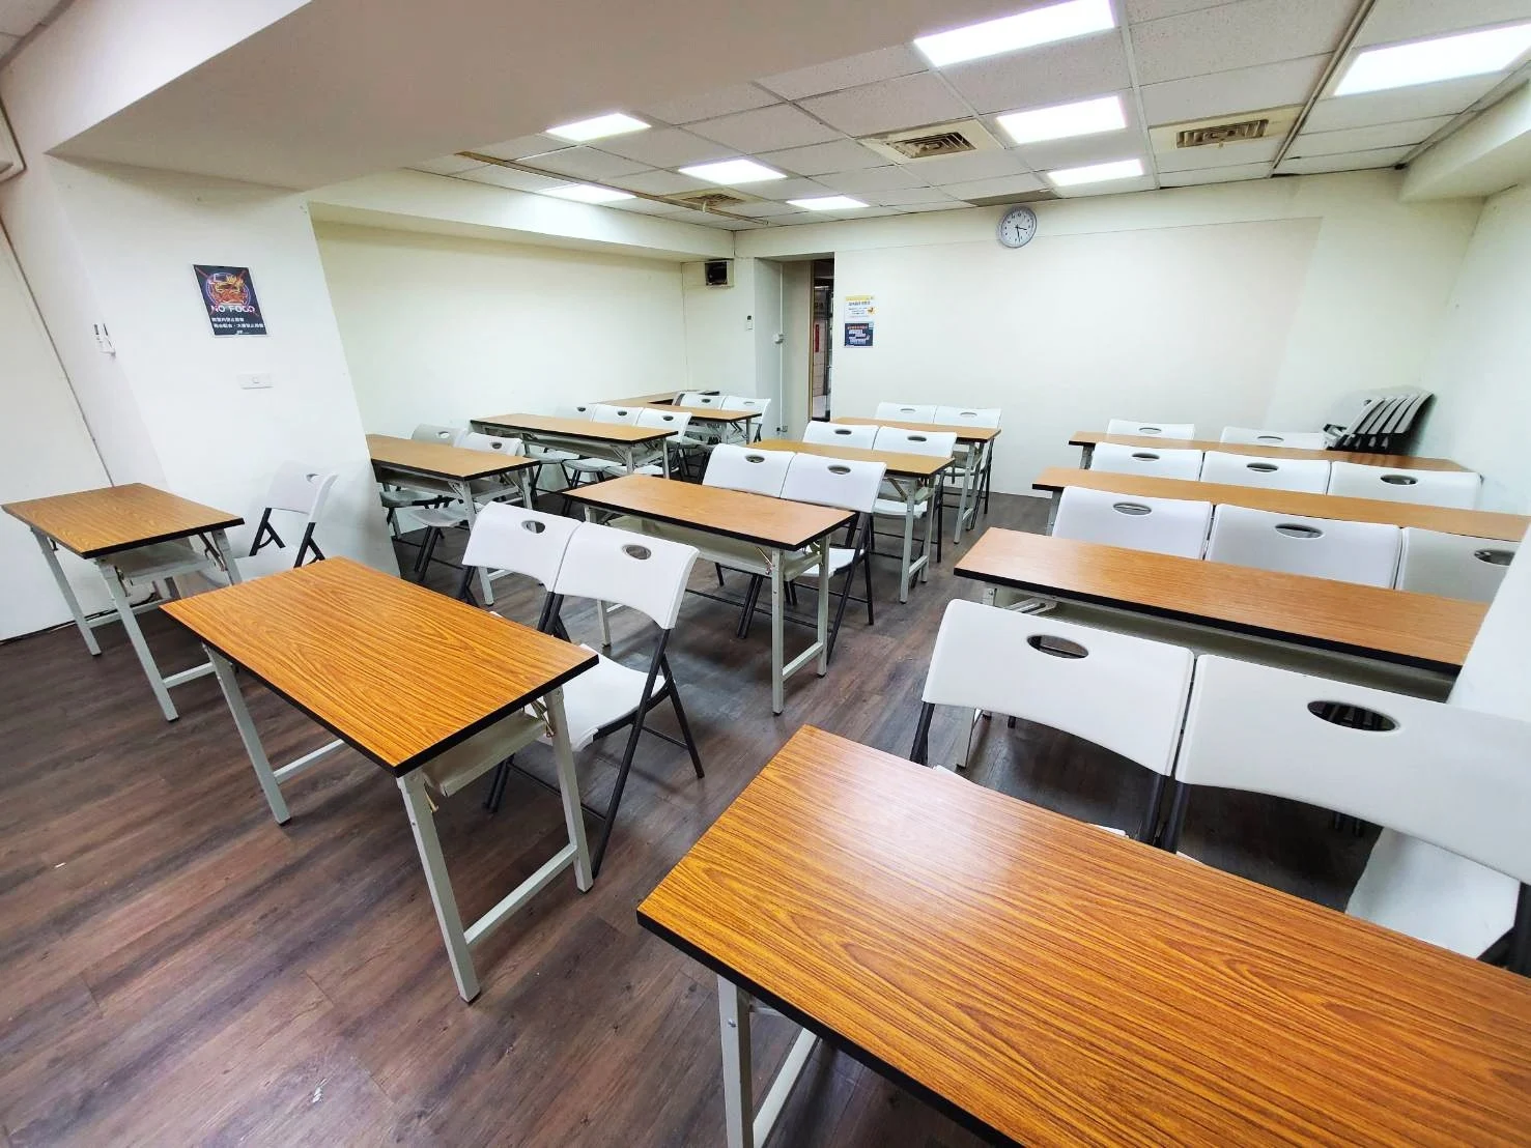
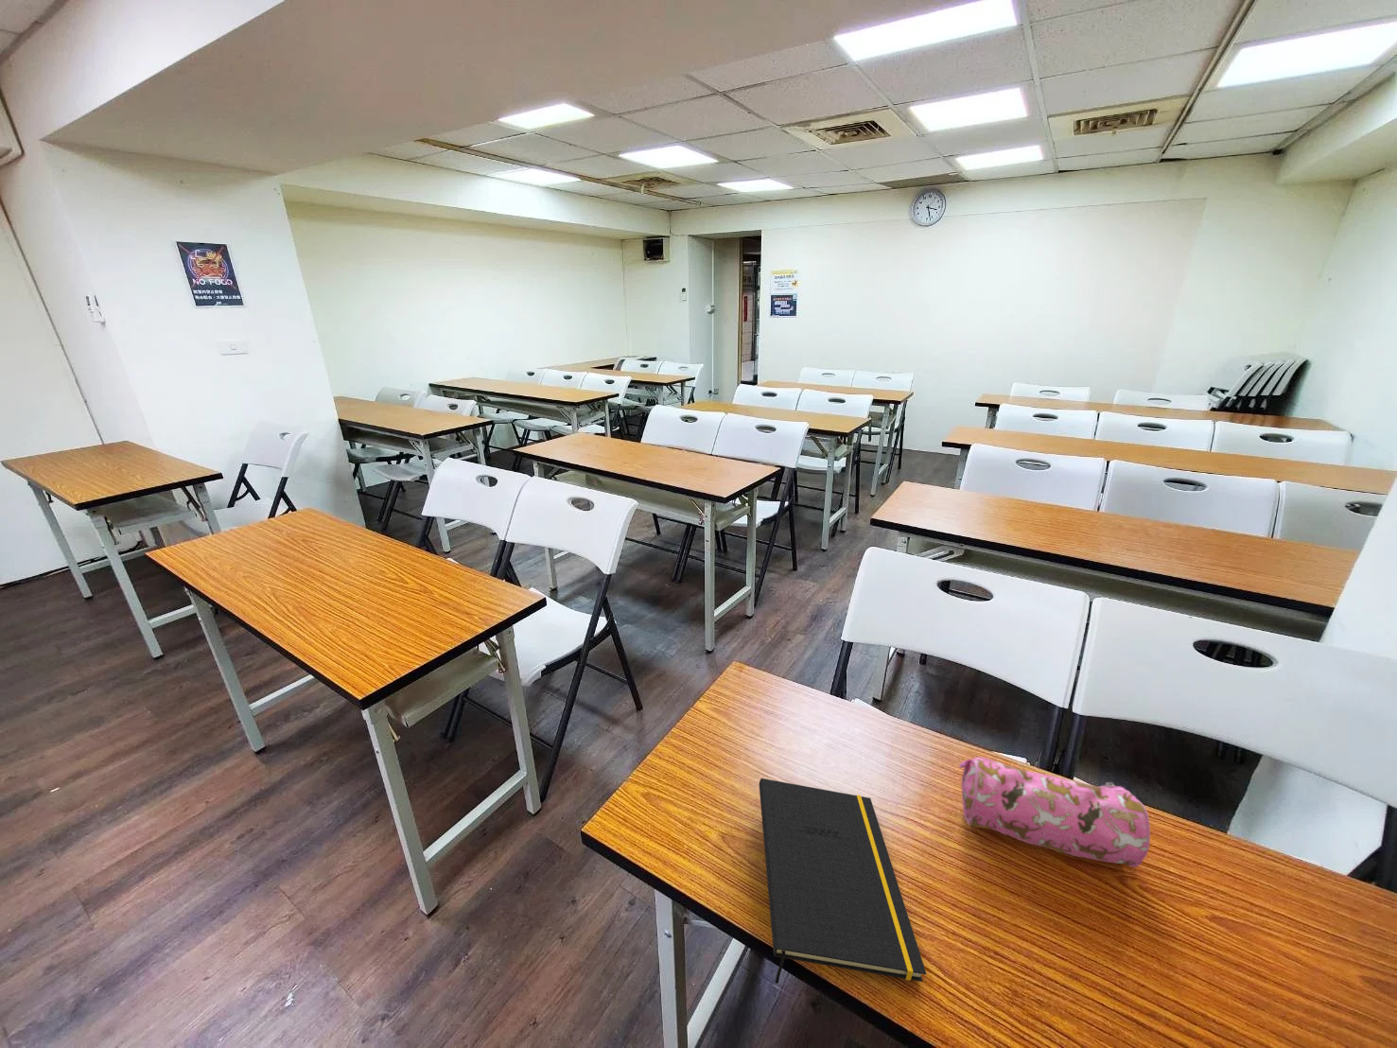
+ notepad (829, 864)
+ pencil case (1045, 807)
